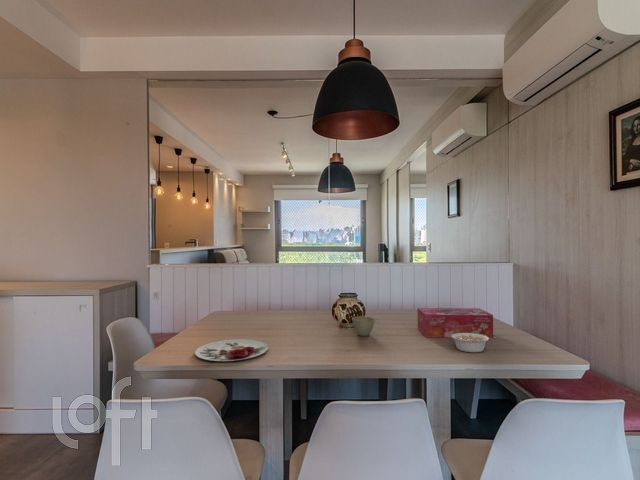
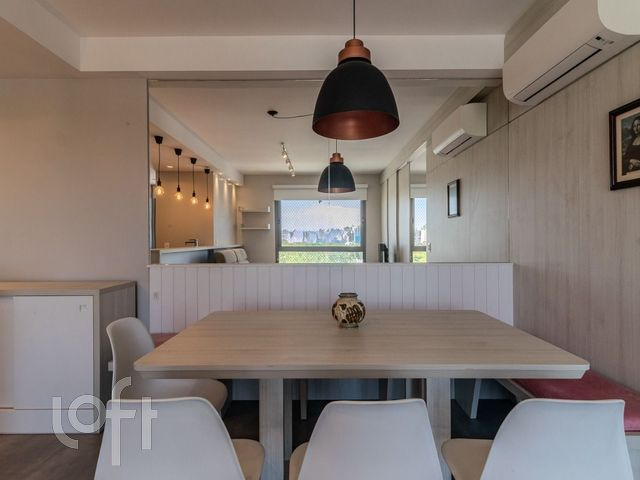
- plate (232, 348)
- tissue box (453, 322)
- legume (471, 341)
- flower pot (363, 326)
